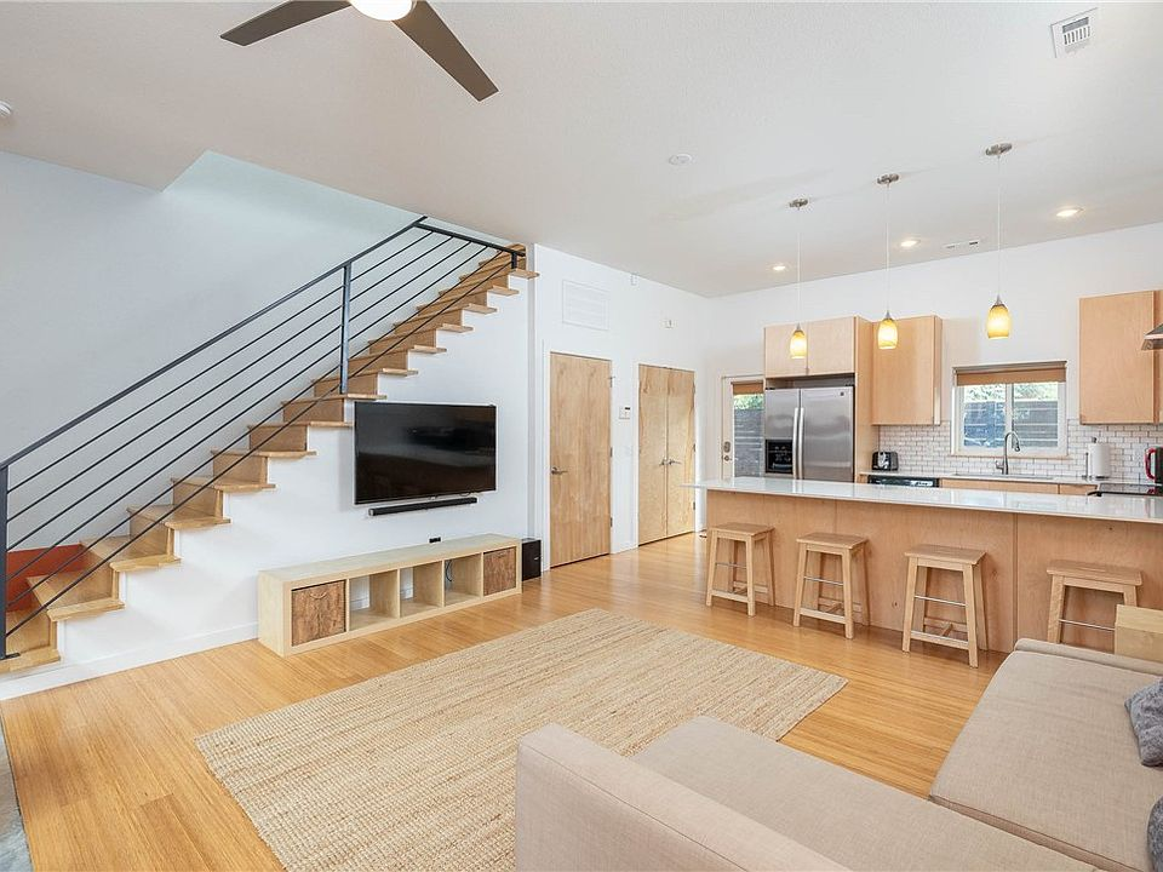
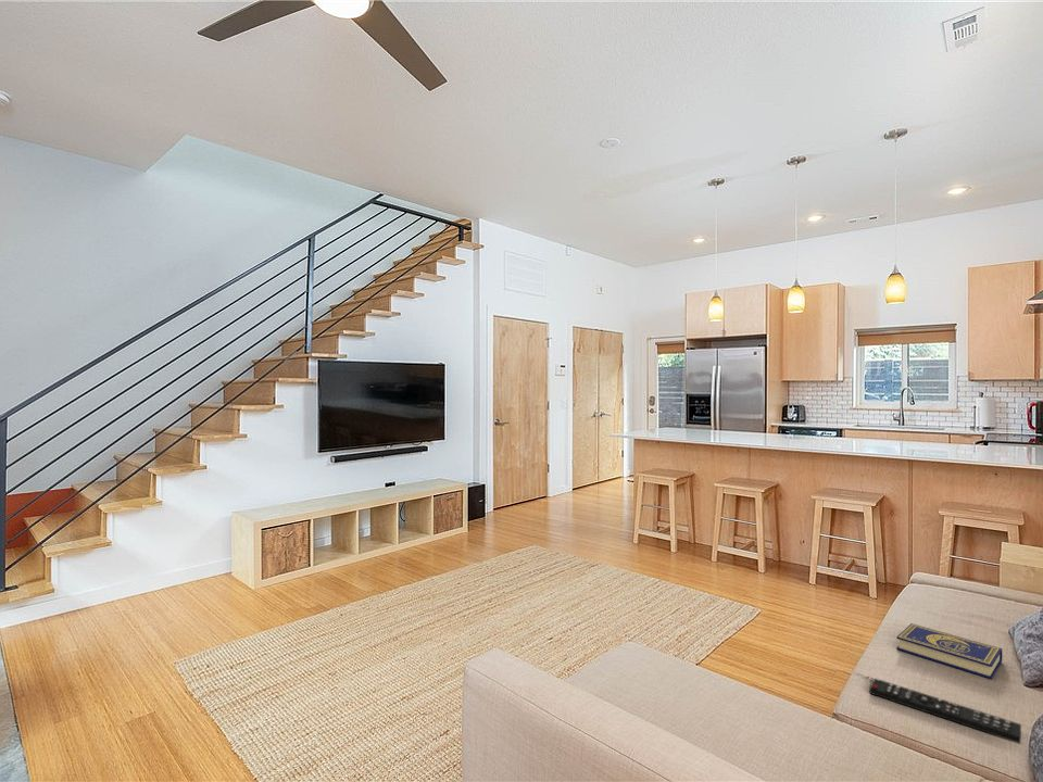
+ remote control (940, 706)
+ book (945, 647)
